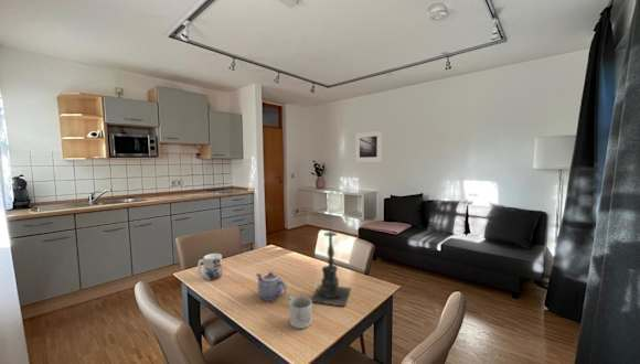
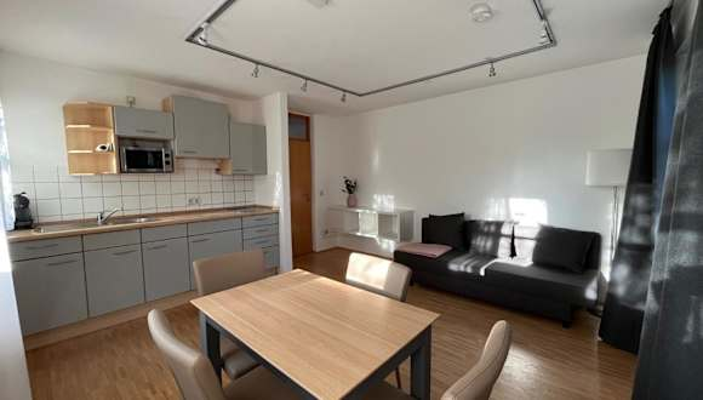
- teapot (270, 285)
- mug (298, 310)
- mug (211, 267)
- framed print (367, 147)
- candle holder (331, 258)
